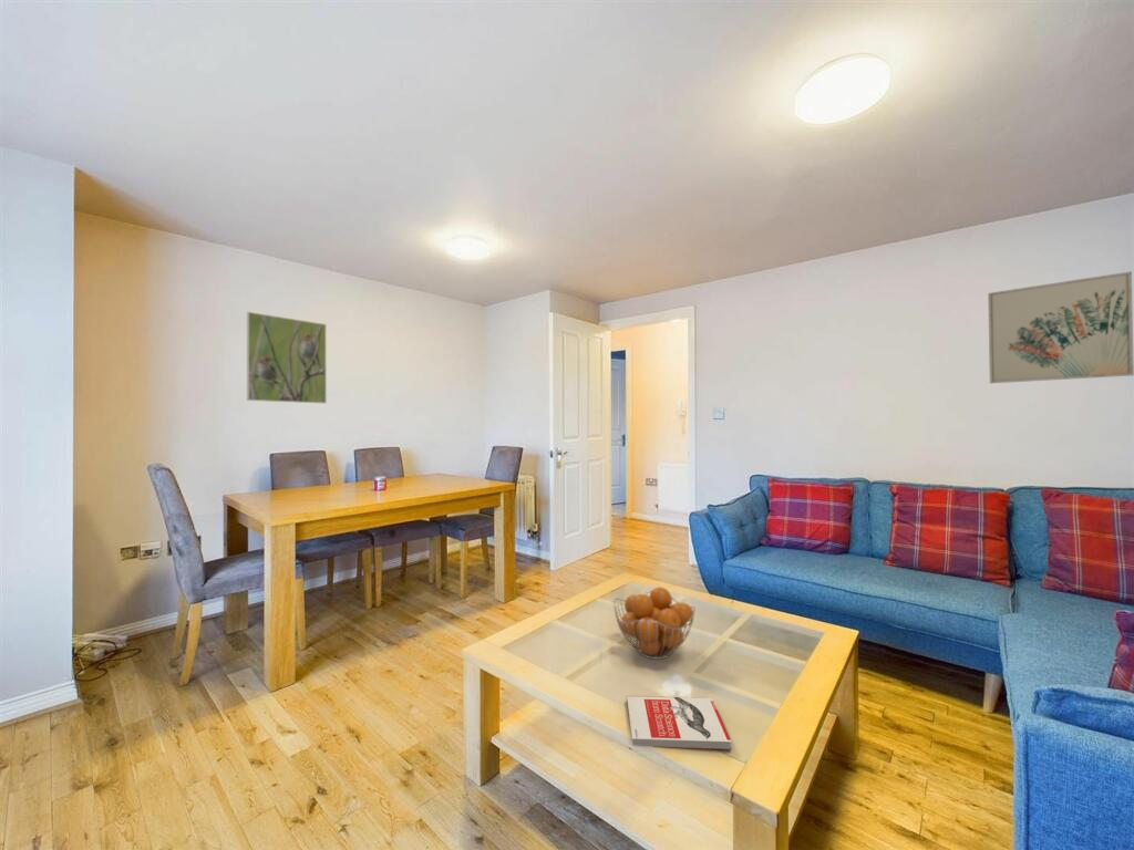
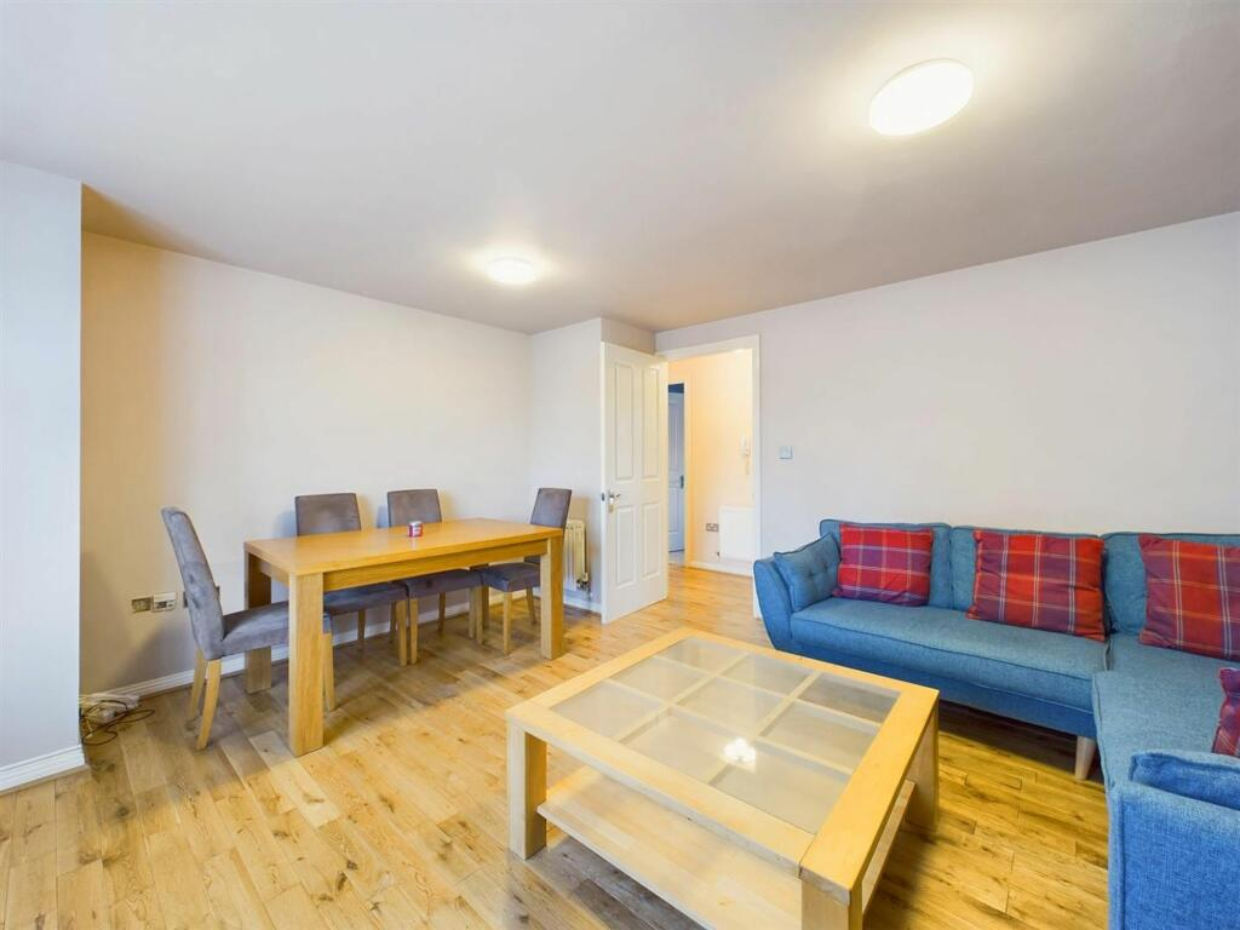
- fruit basket (653, 621)
- wall art (1054, 331)
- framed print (288, 360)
- book (674, 719)
